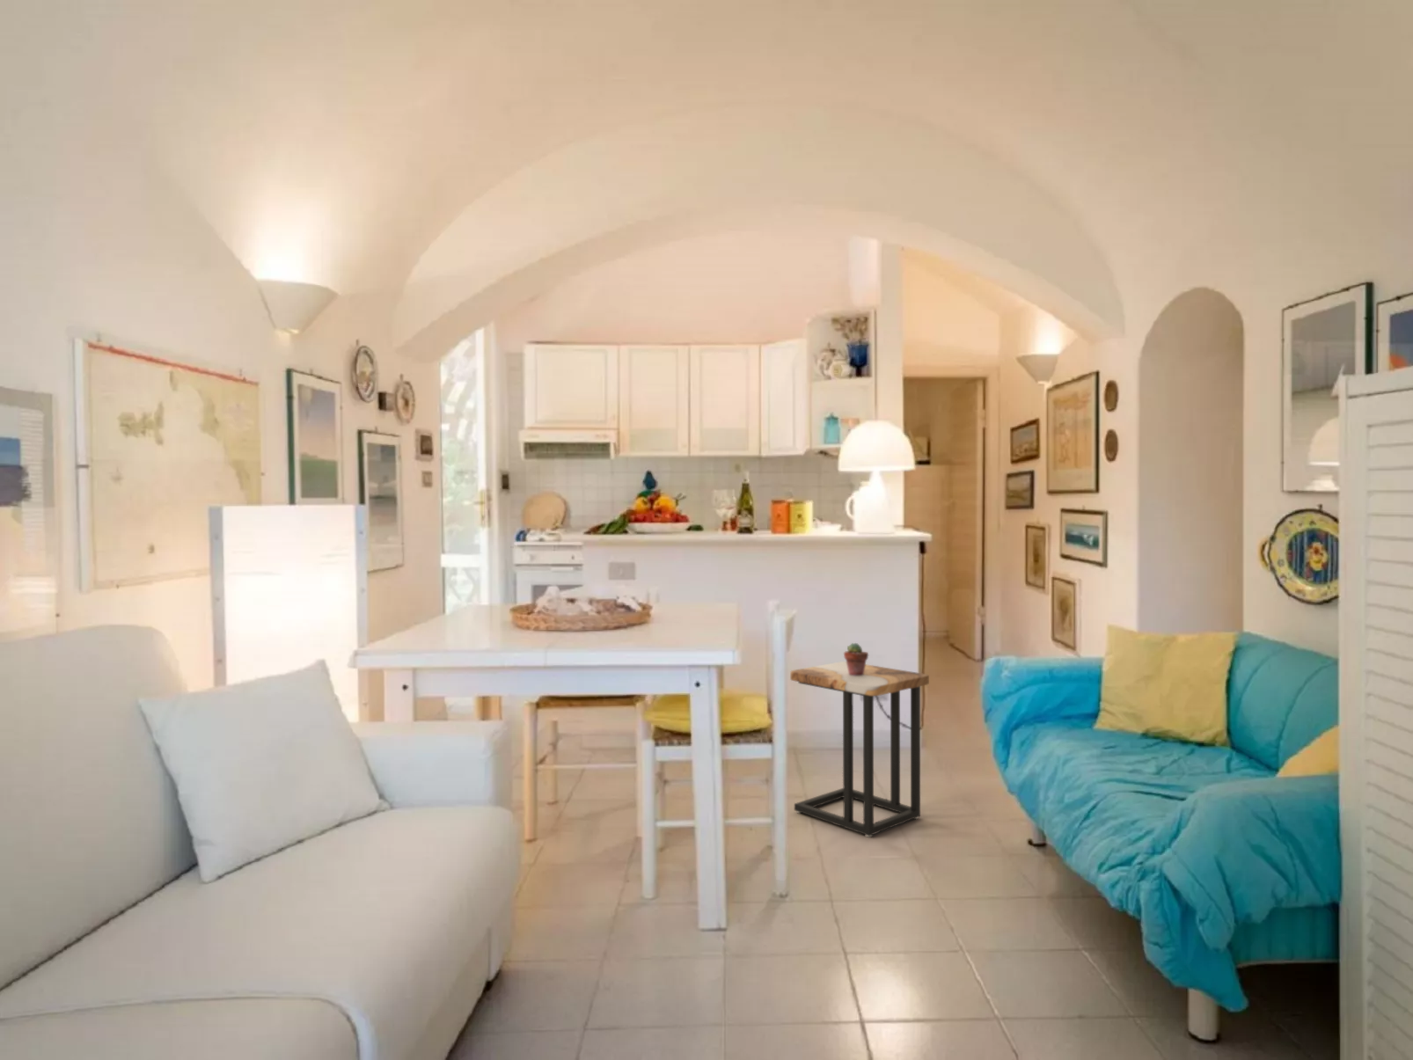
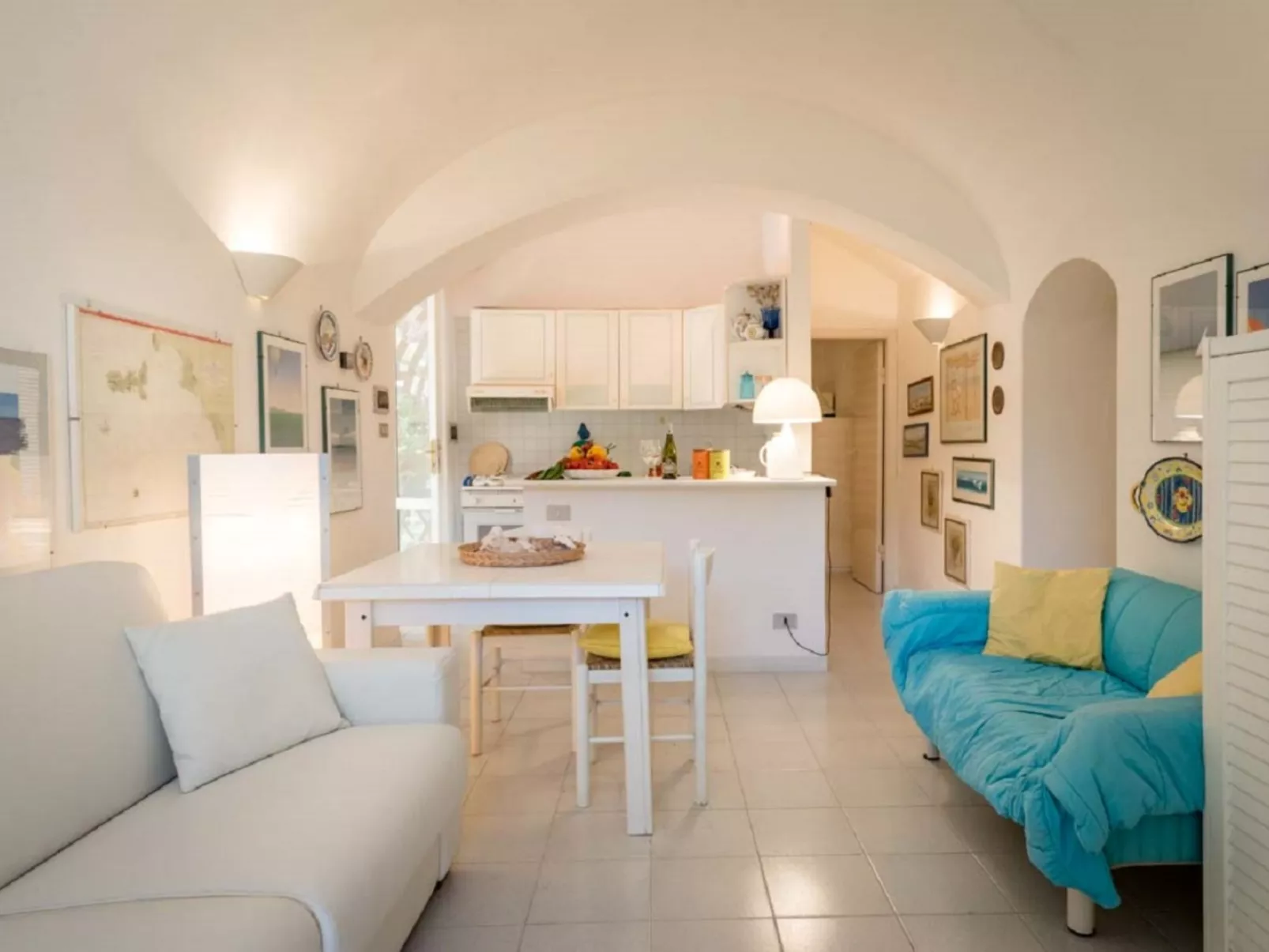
- potted succulent (856, 658)
- side table (863, 744)
